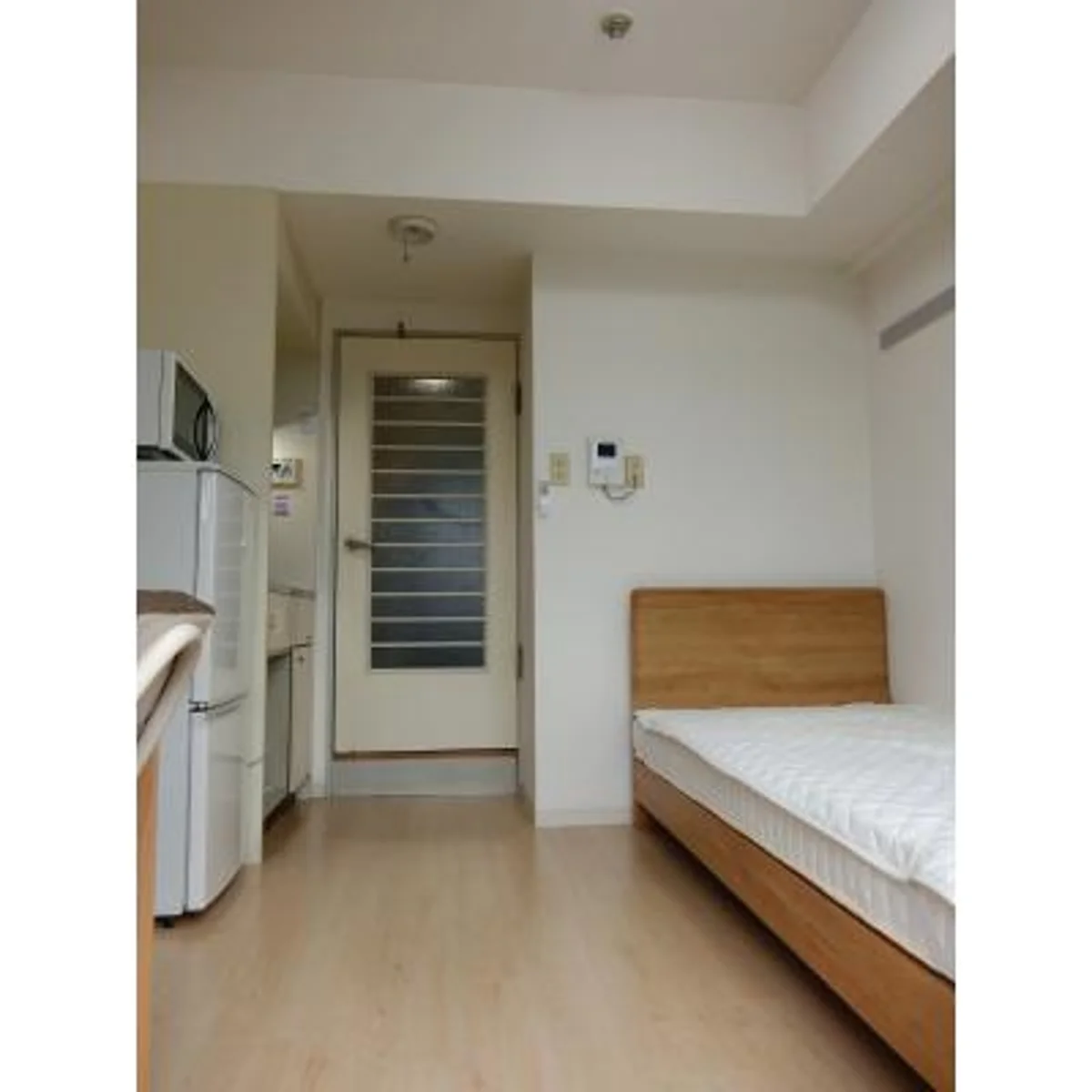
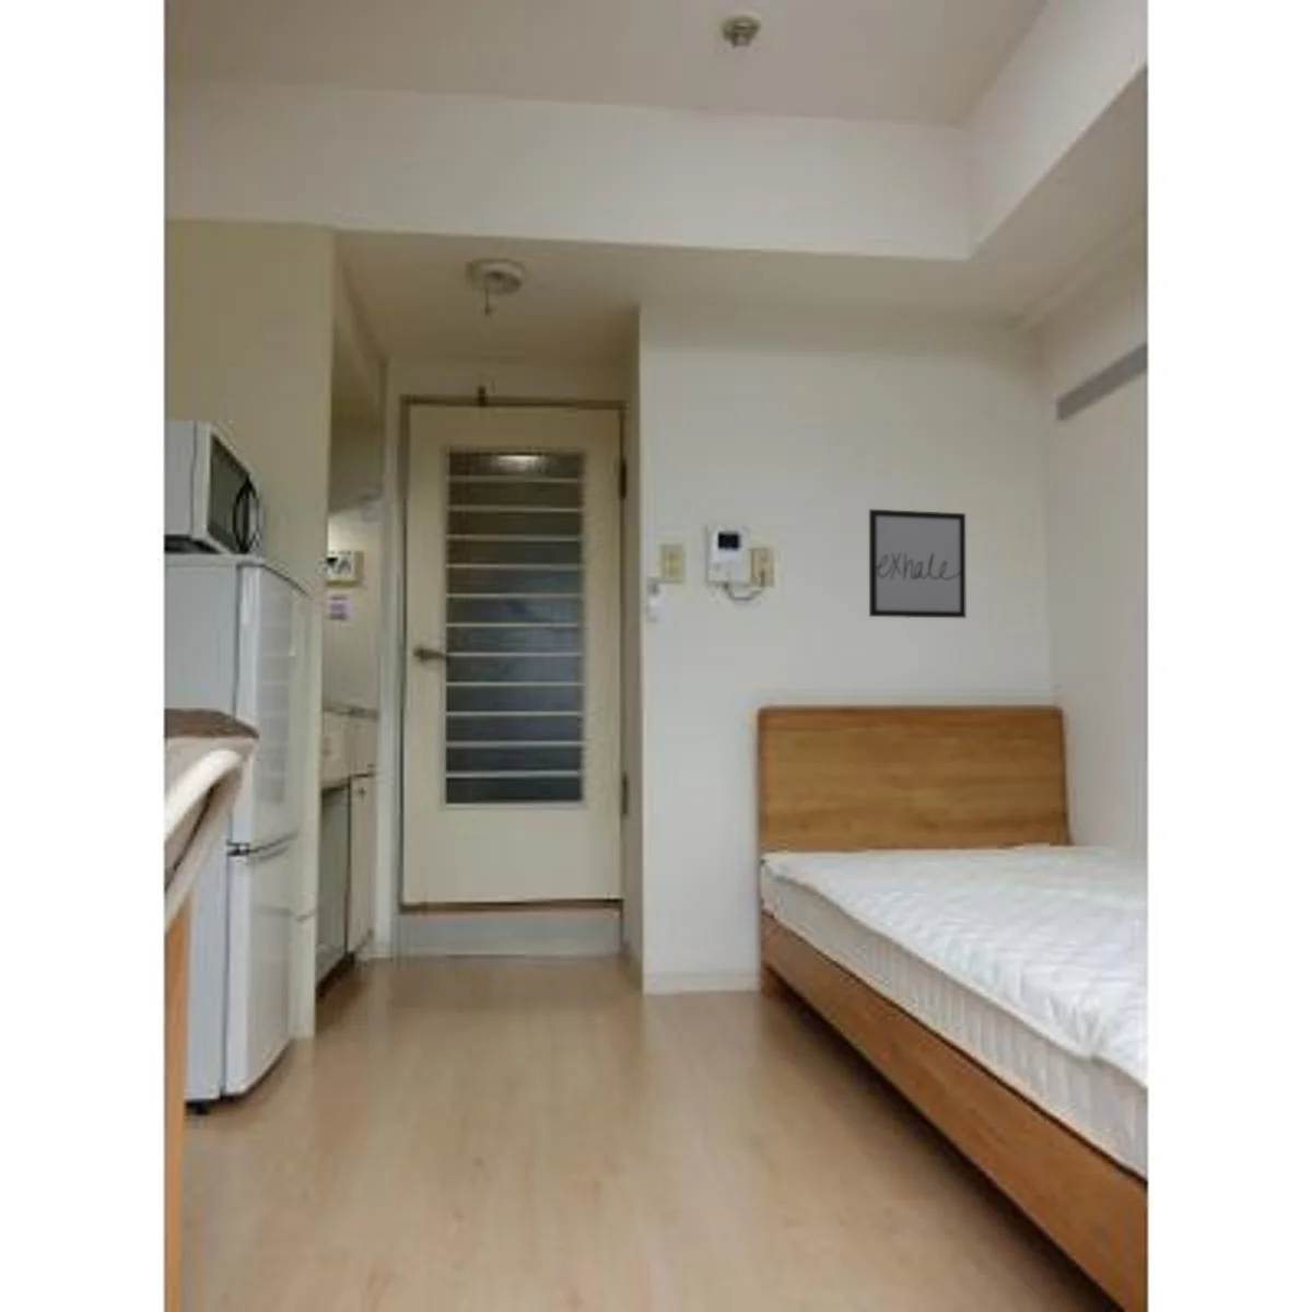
+ wall art (917, 565)
